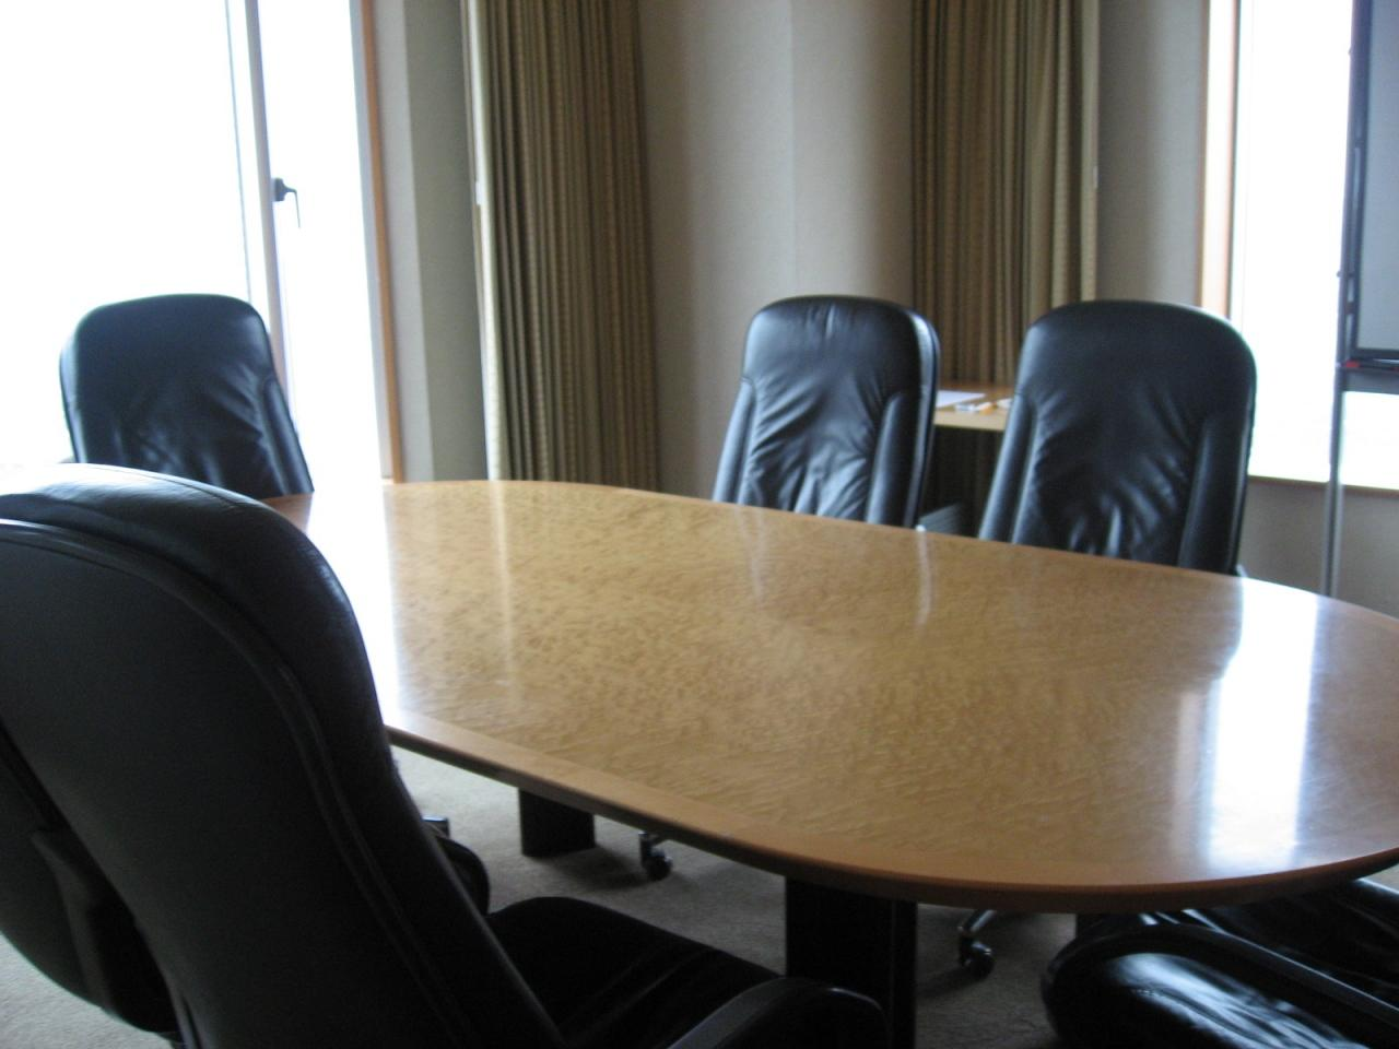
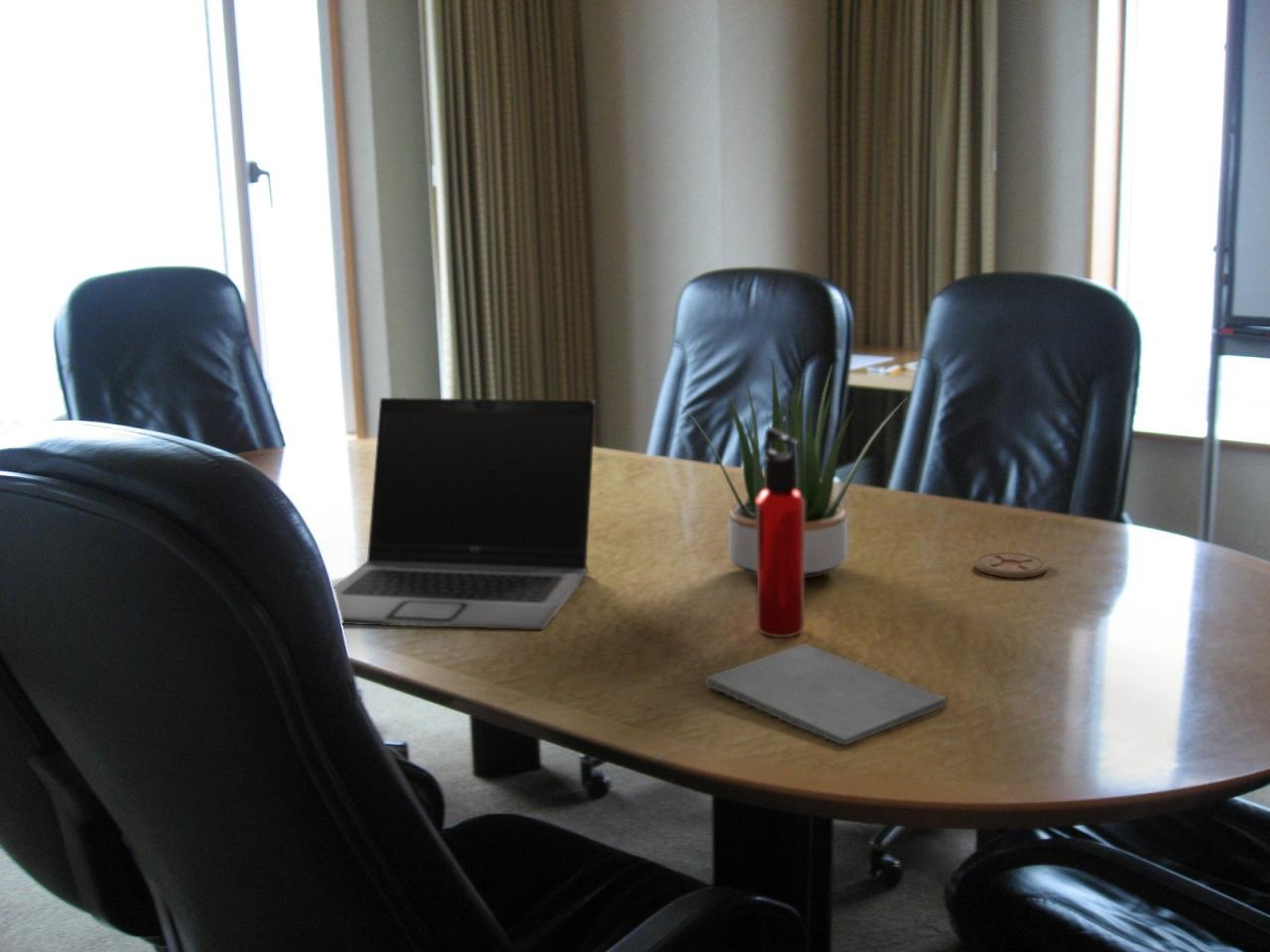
+ laptop (454, 505)
+ notepad (823, 691)
+ water bottle (780, 532)
+ potted plant (798, 468)
+ coaster (1010, 564)
